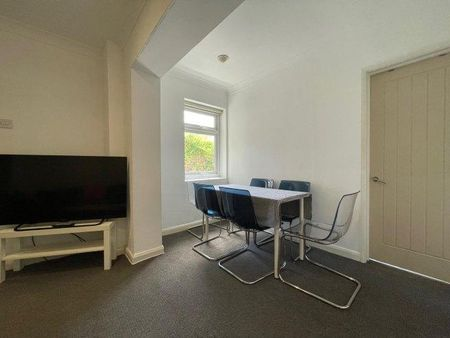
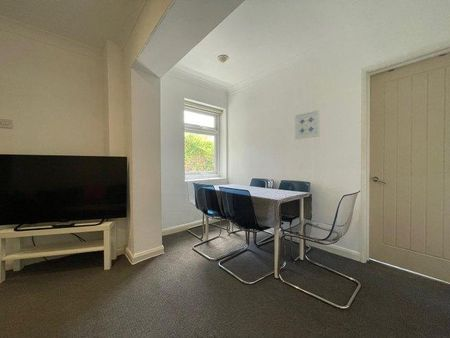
+ wall art (306, 125)
